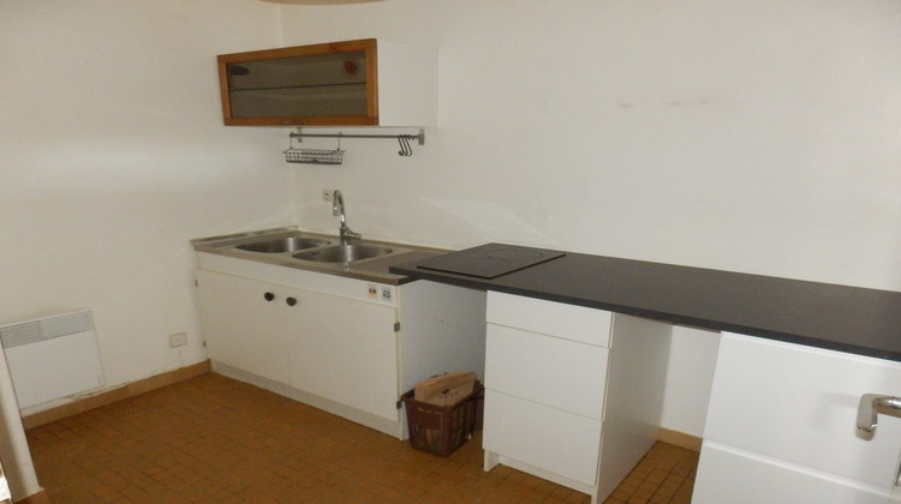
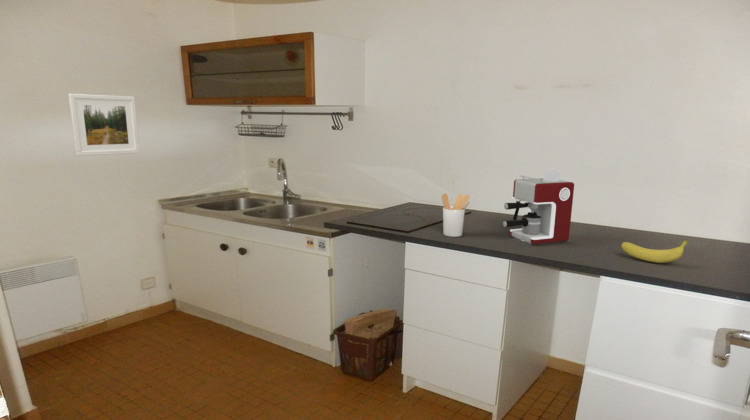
+ fruit (652, 249)
+ coffee maker (533, 205)
+ utensil holder (456, 213)
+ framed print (106, 125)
